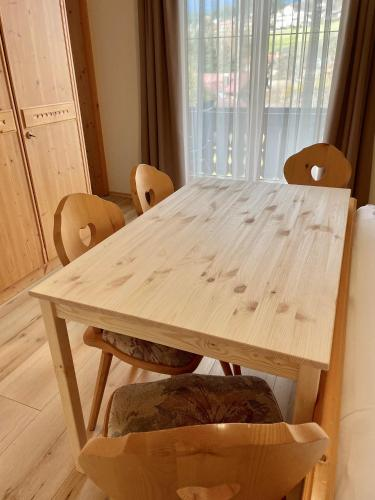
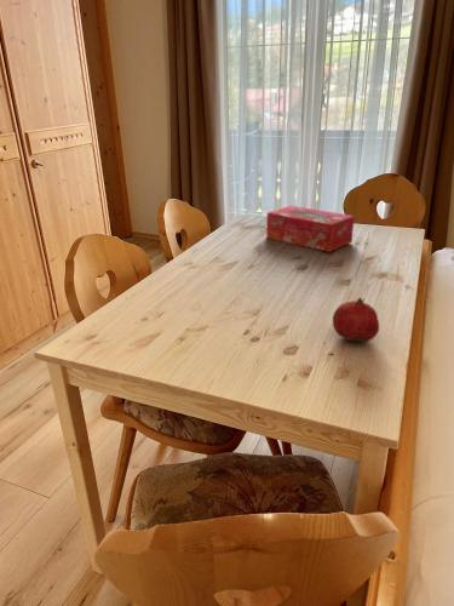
+ fruit (356, 318)
+ tissue box (309, 227)
